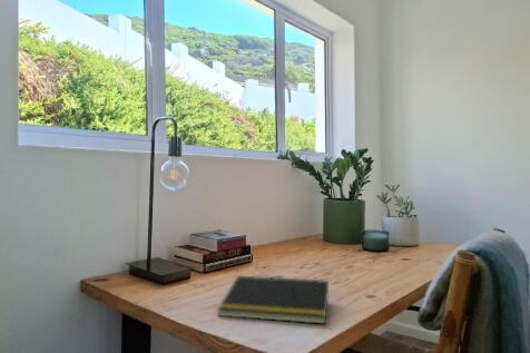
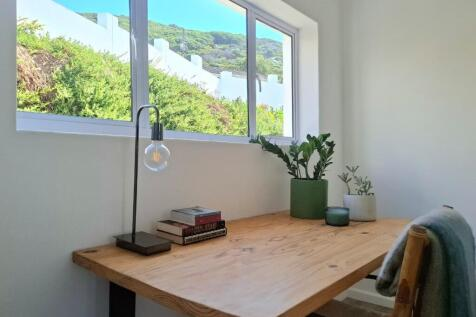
- notepad (276, 296)
